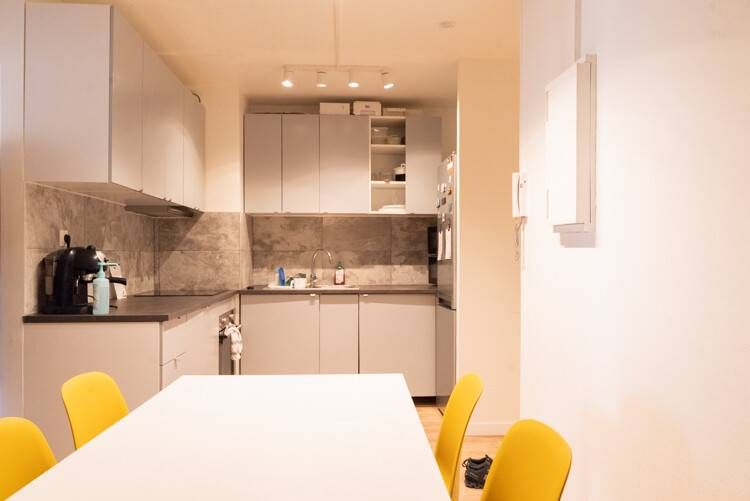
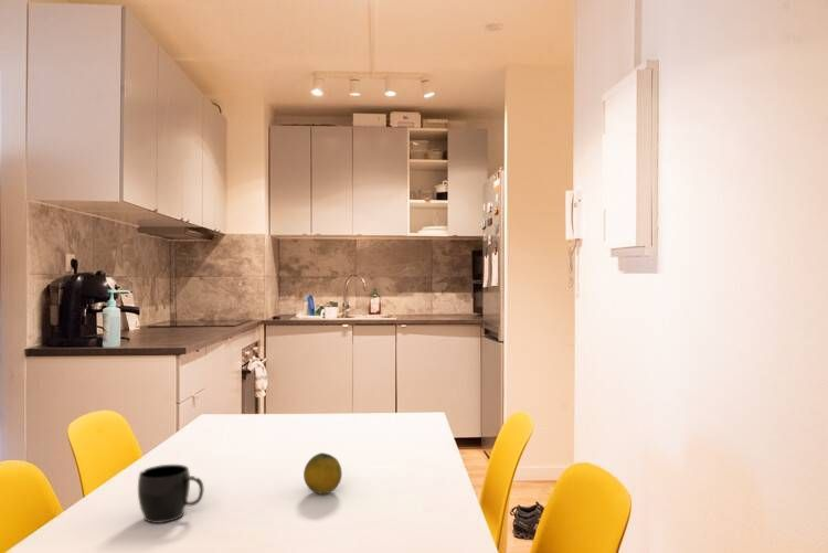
+ fruit (322, 472)
+ mug (170, 493)
